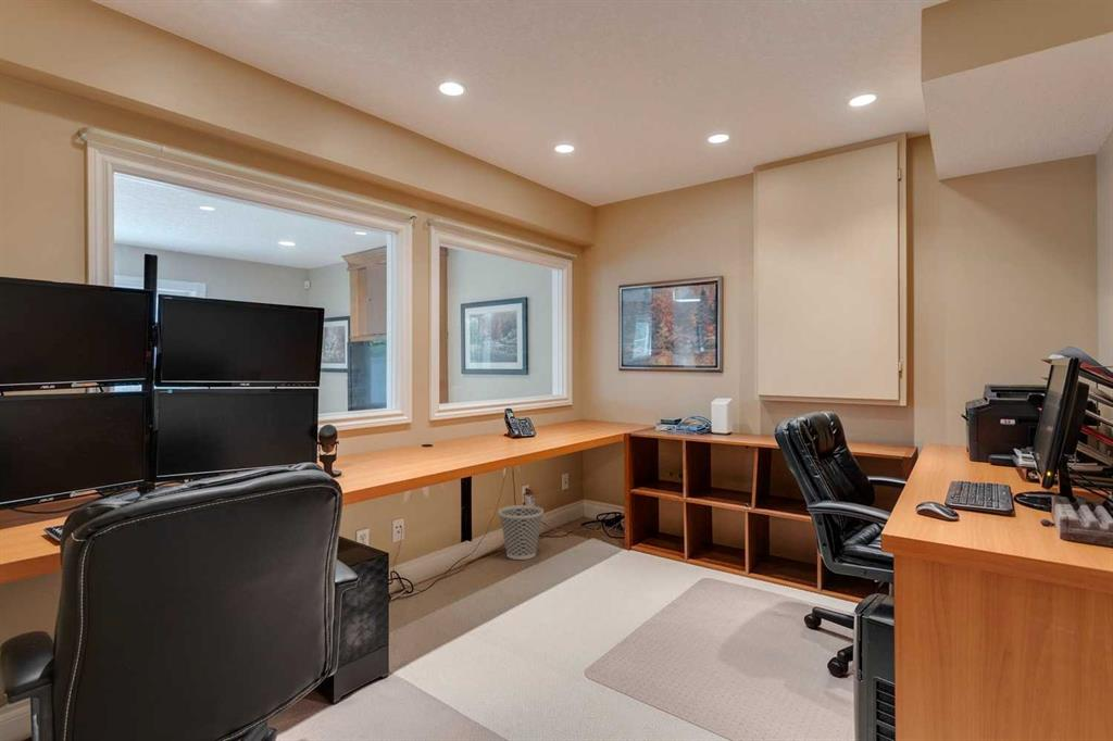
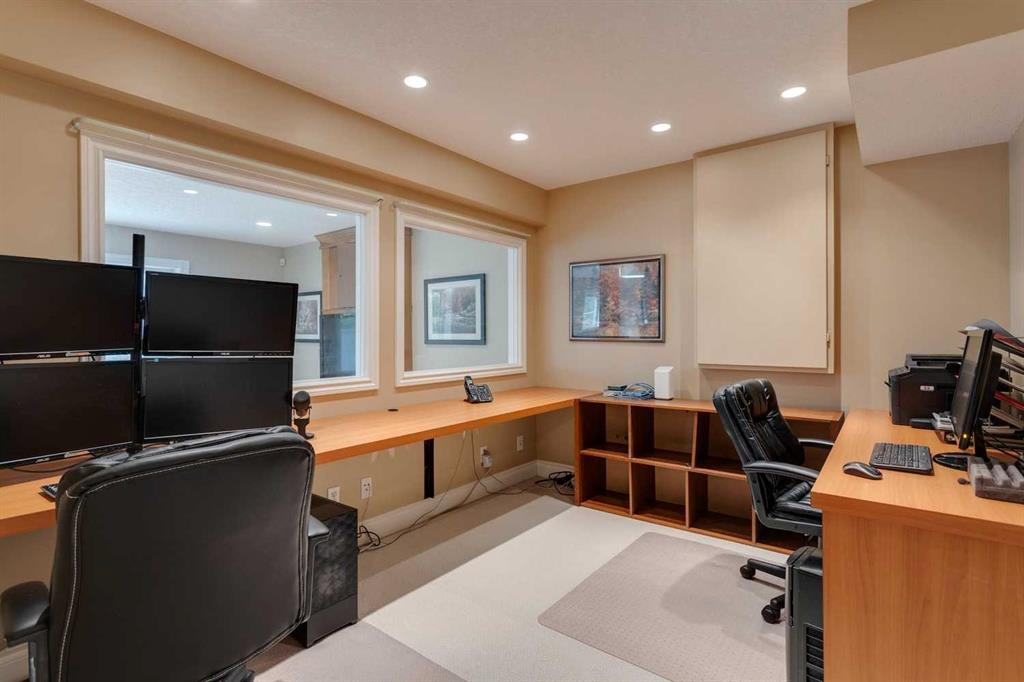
- wastebasket (521, 532)
